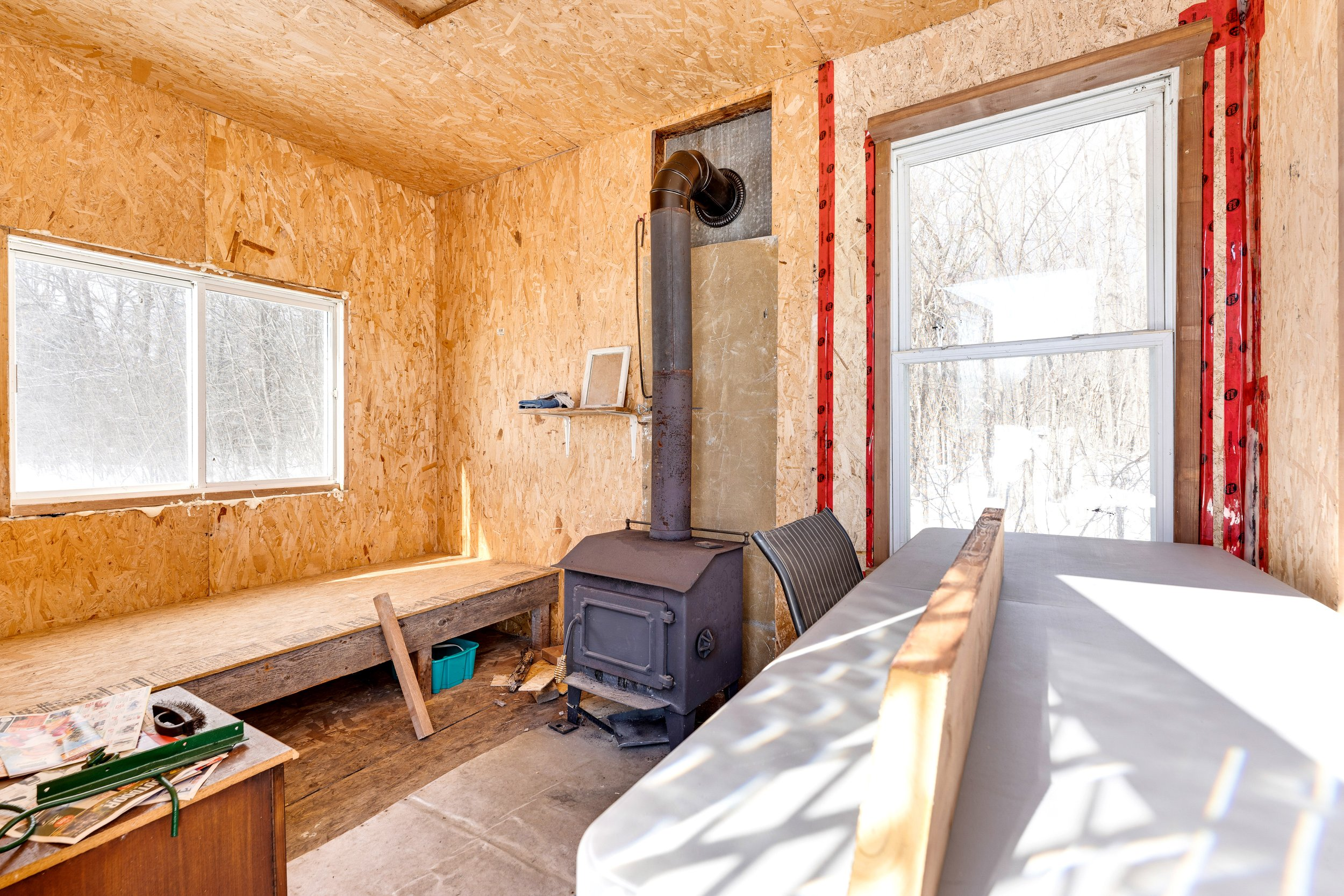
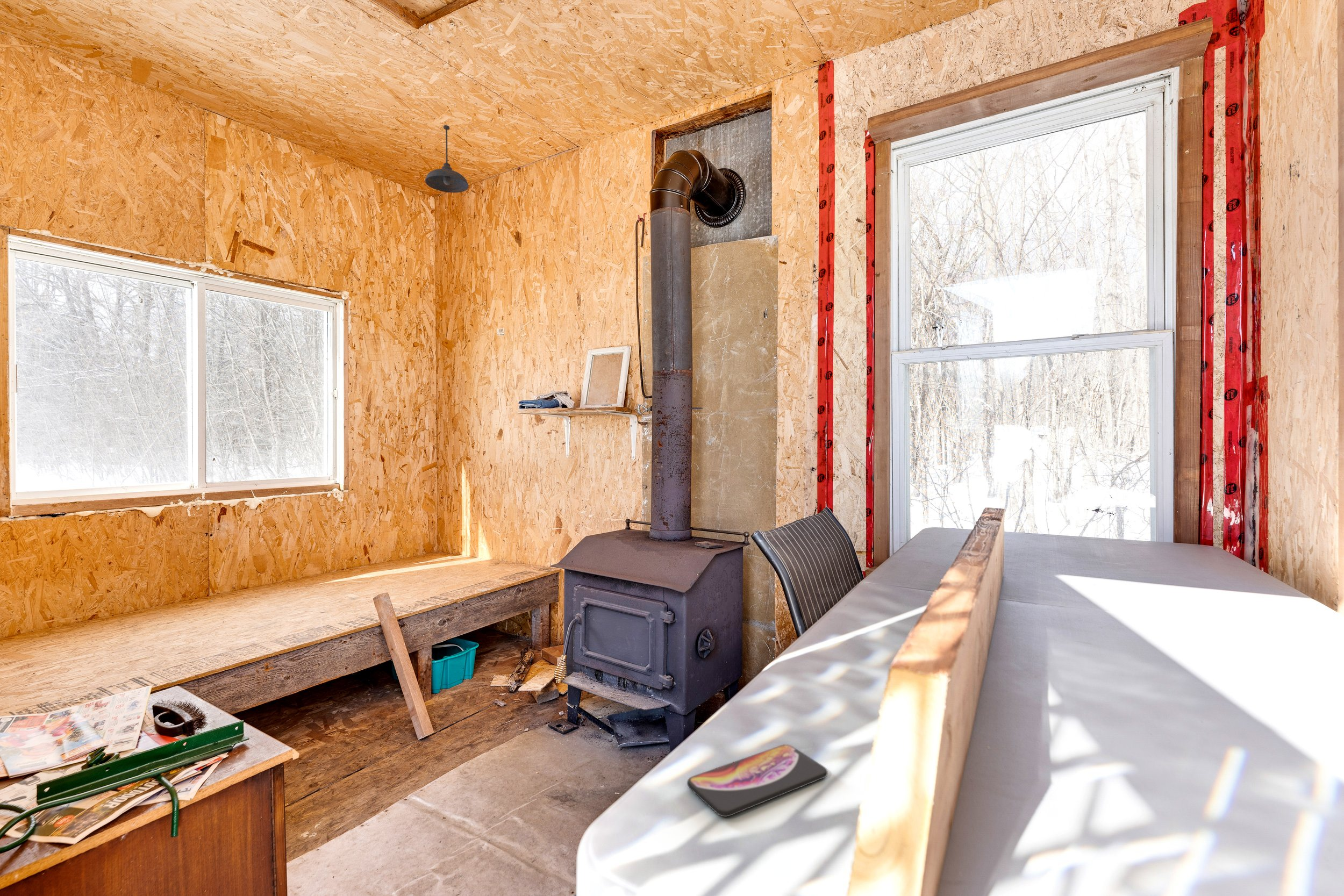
+ pendant light (447, 155)
+ smartphone (758, 777)
